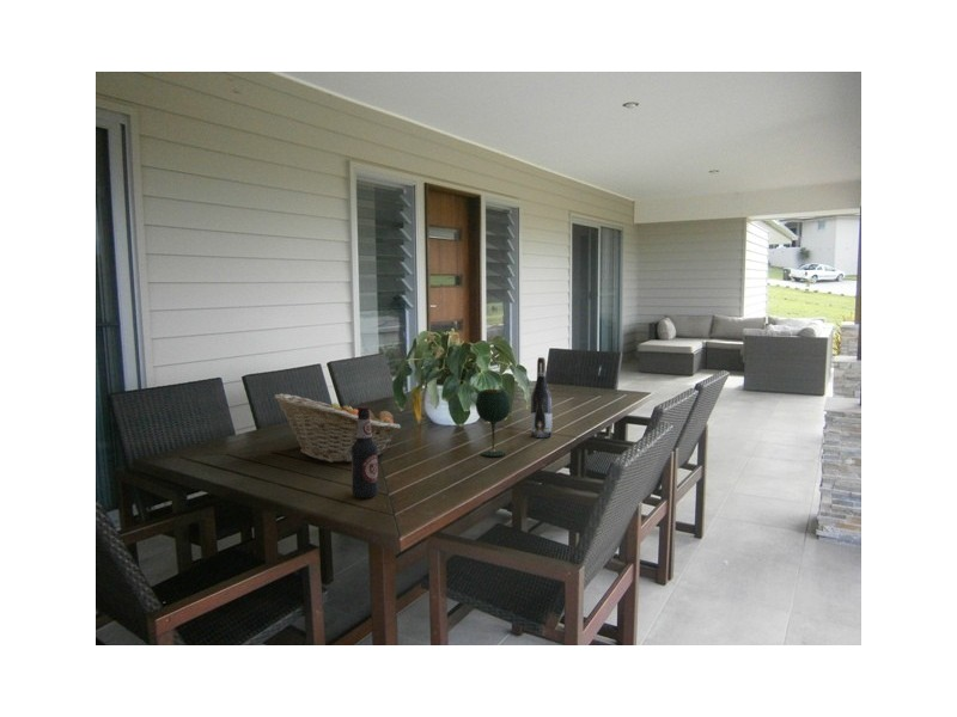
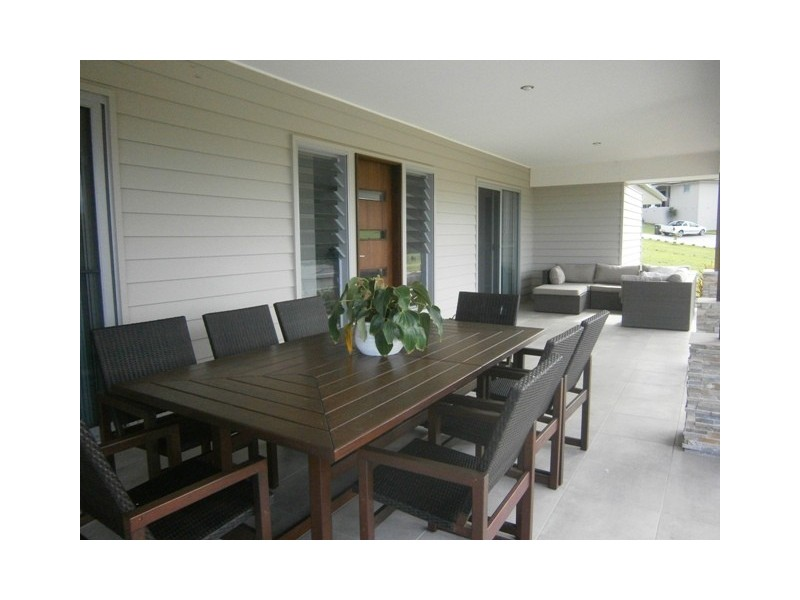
- wine glass (493, 422)
- wine bottle (541, 397)
- fruit basket (336, 422)
- bottle (364, 451)
